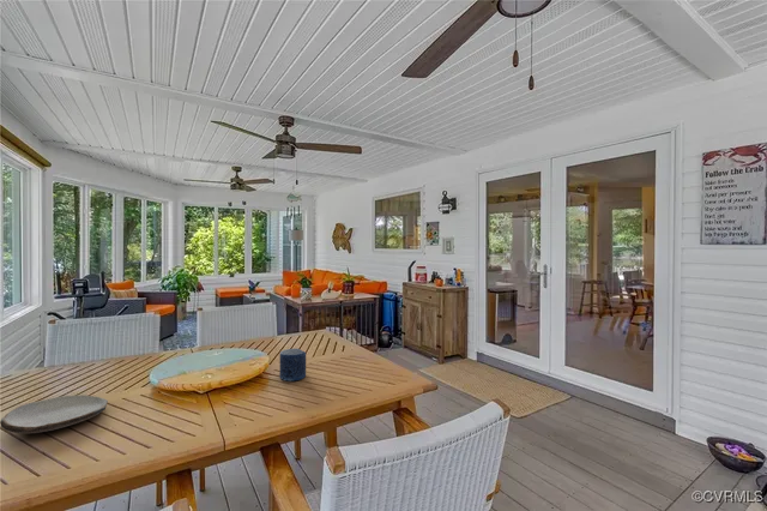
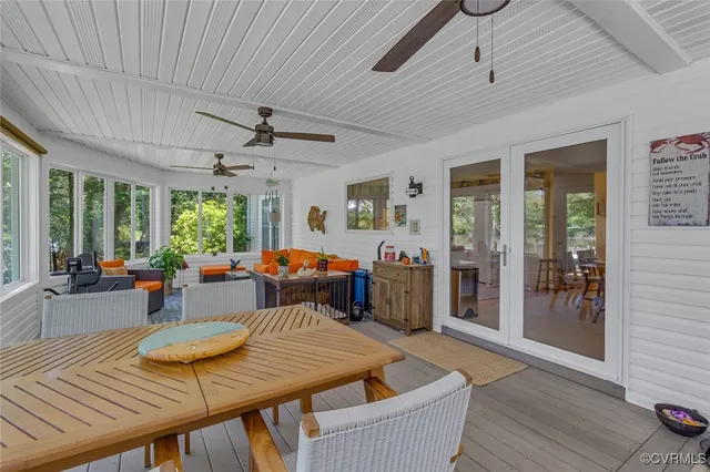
- candle (292, 363)
- plate (58, 413)
